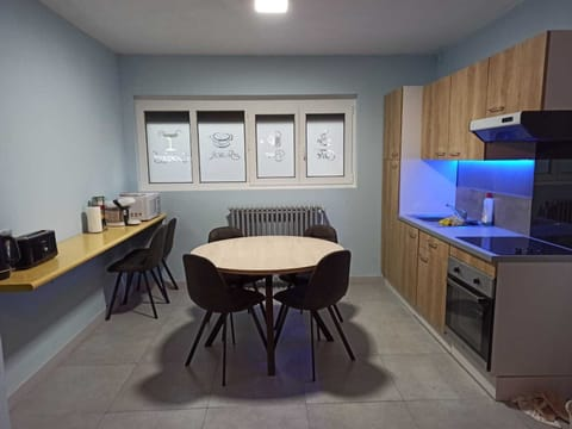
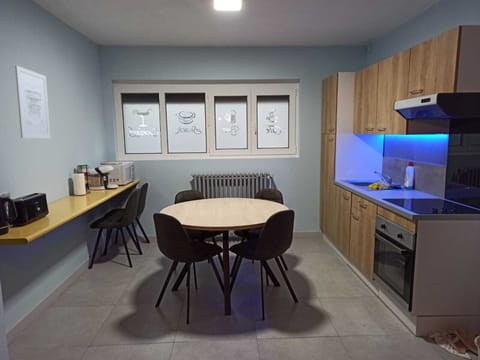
+ wall art (34, 105)
